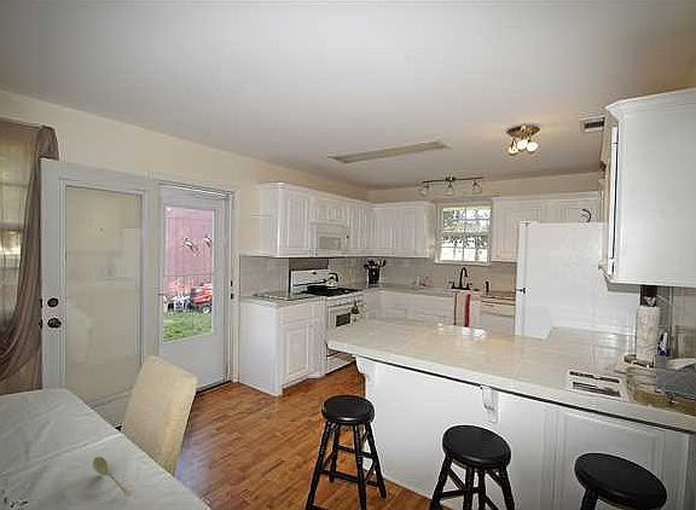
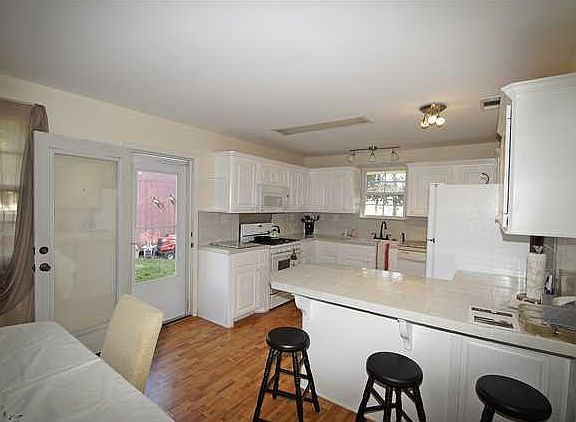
- soupspoon (110, 474)
